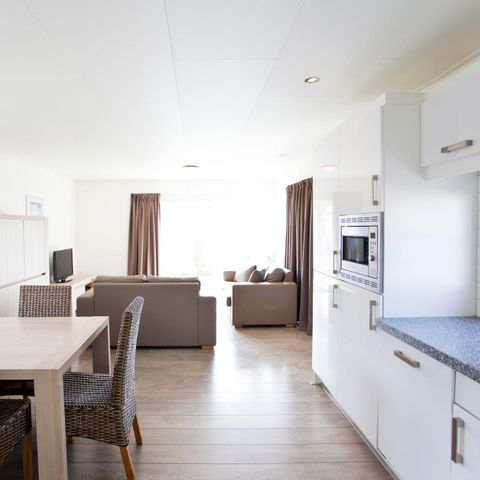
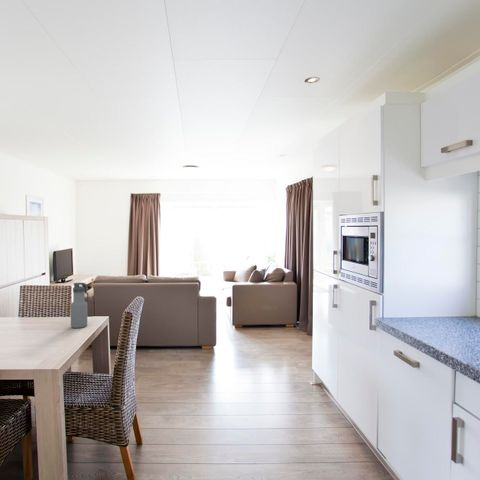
+ water bottle (79, 304)
